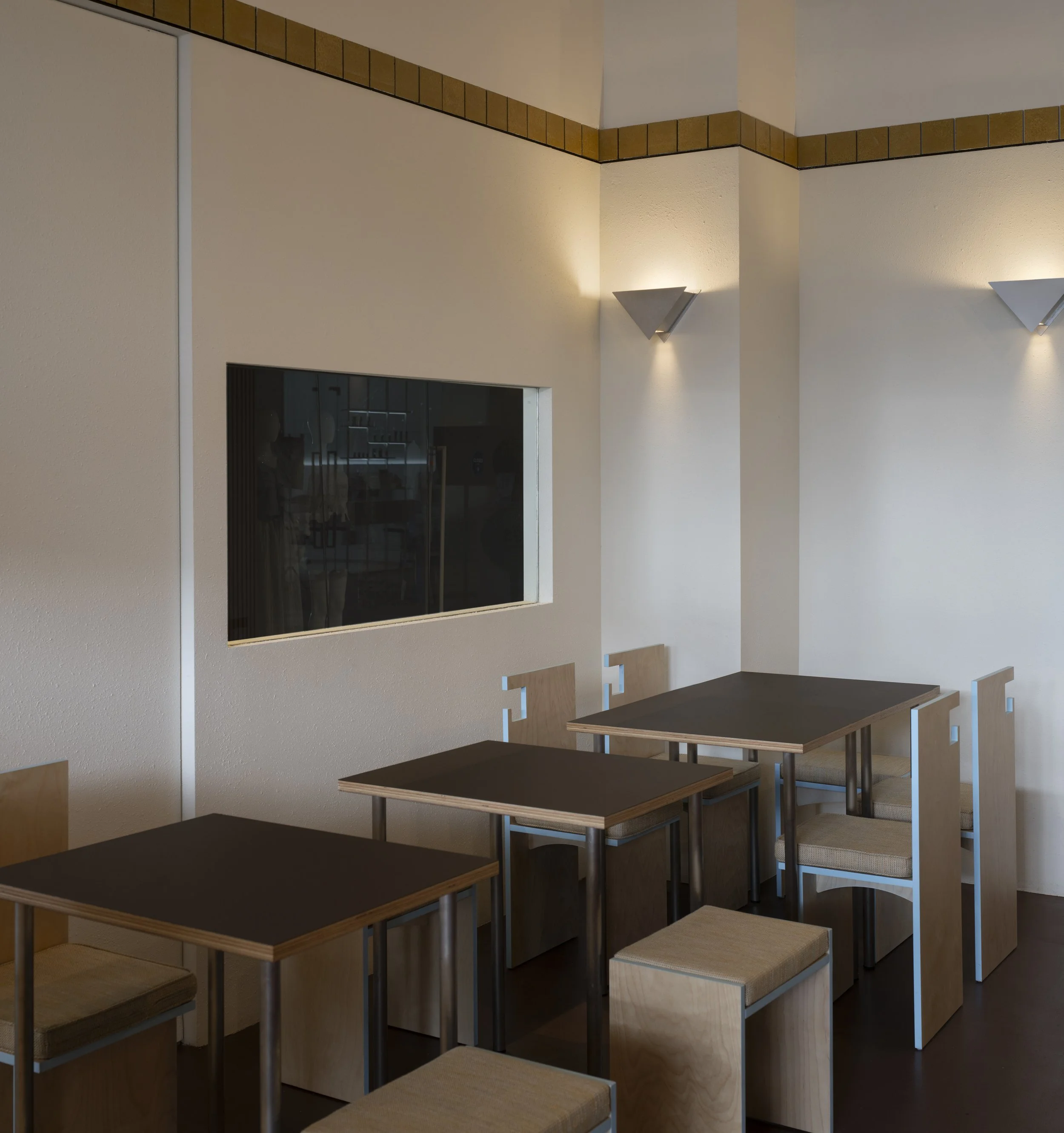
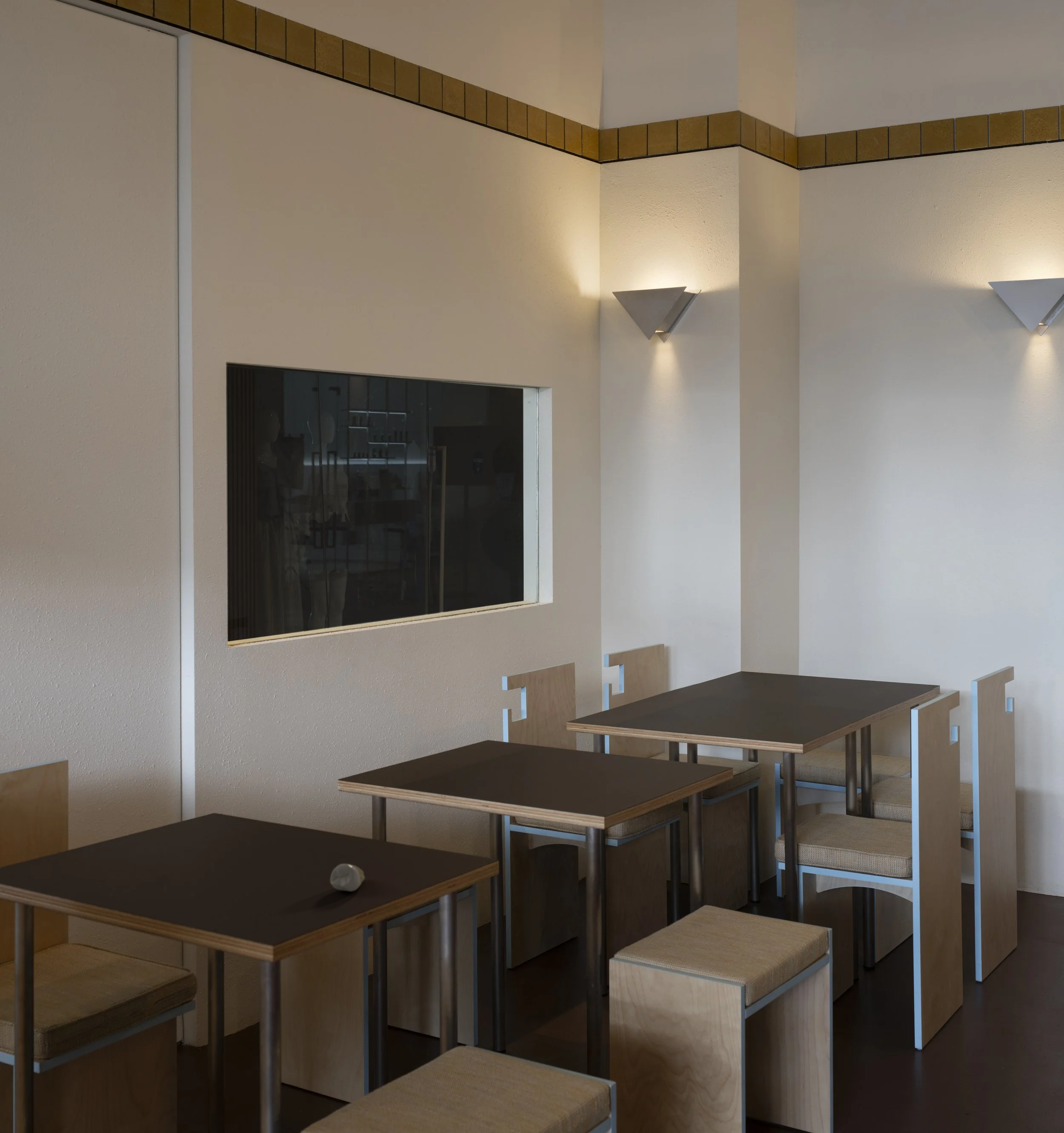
+ tooth (352, 873)
